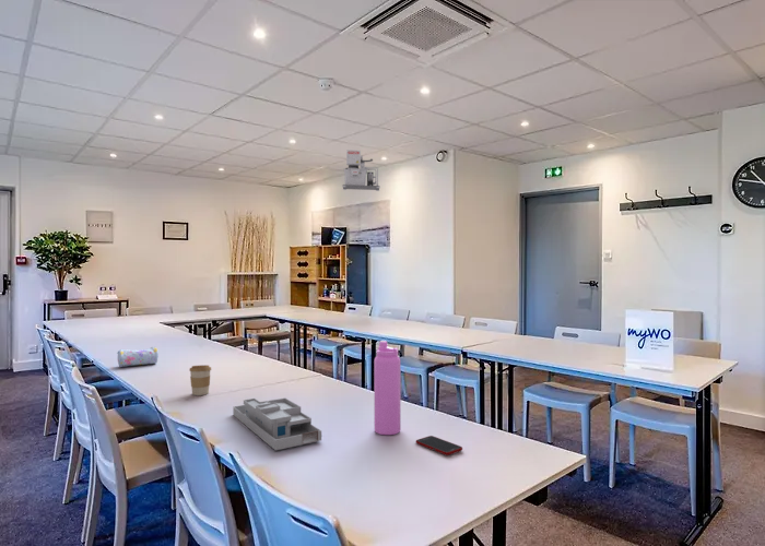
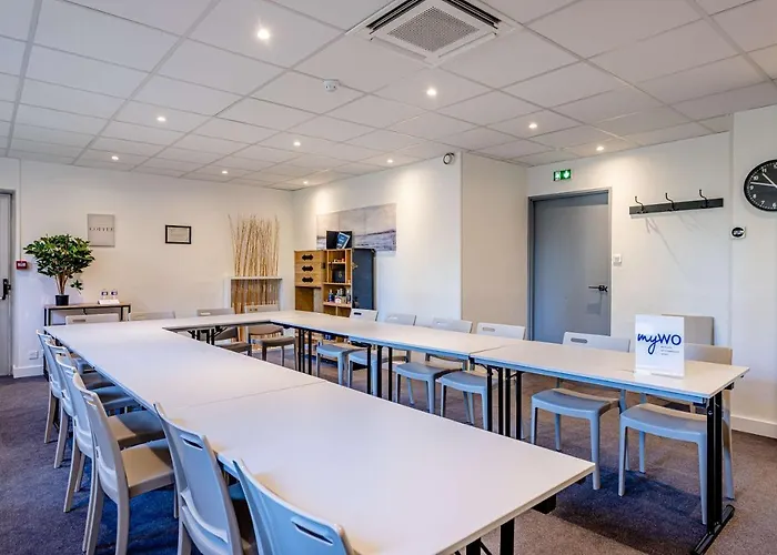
- pencil case (138, 356)
- projector (361, 170)
- desk organizer (273, 415)
- coffee cup (200, 379)
- water bottle (387, 385)
- cell phone (438, 444)
